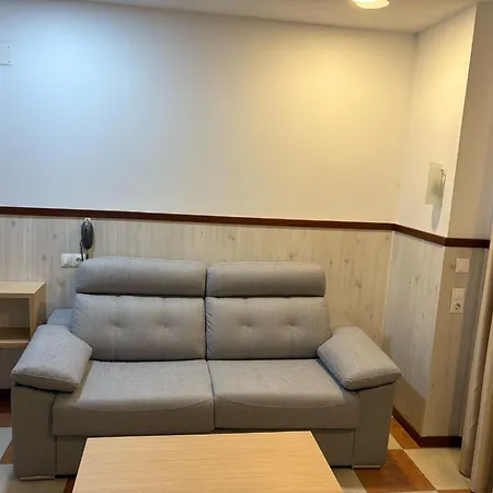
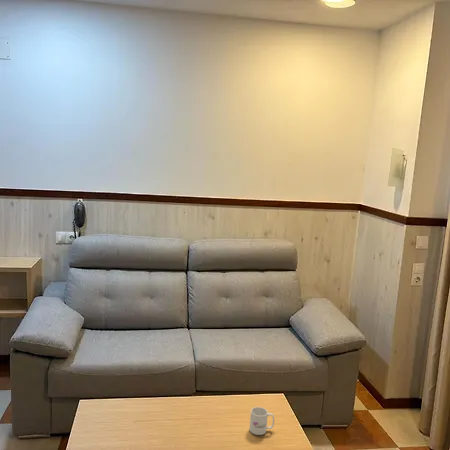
+ mug (262, 420)
